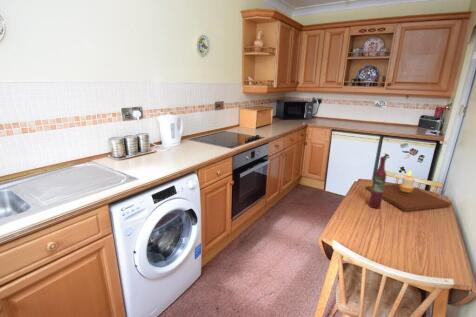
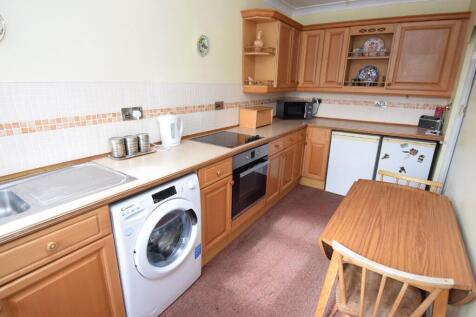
- candle (407, 184)
- wine bottle (379, 182)
